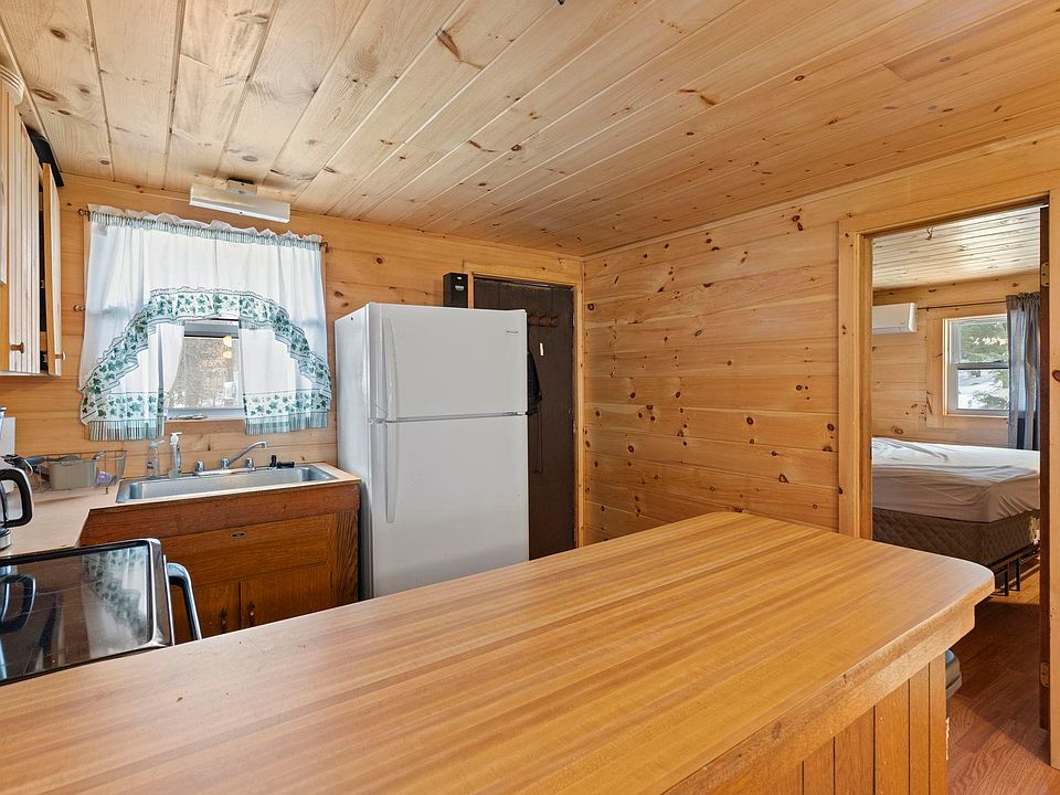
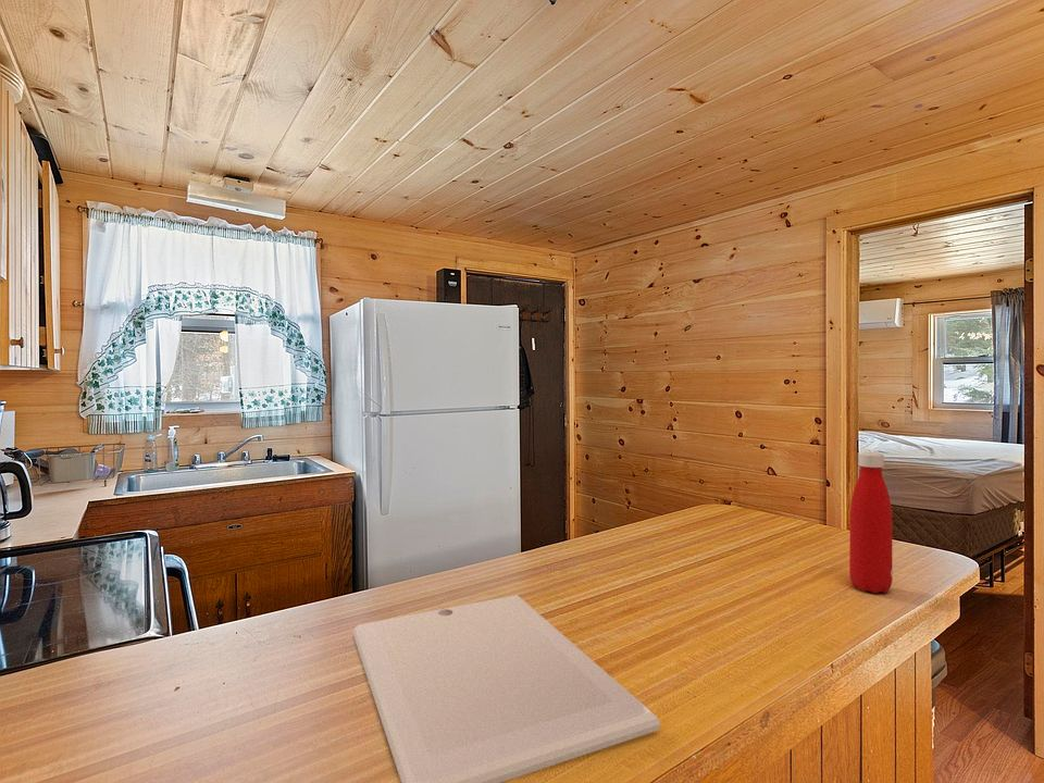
+ bottle (870, 520)
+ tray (482, 669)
